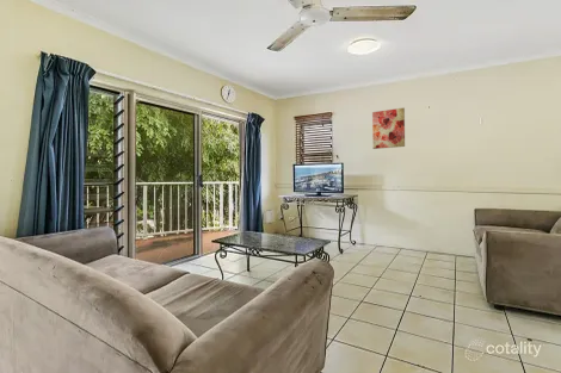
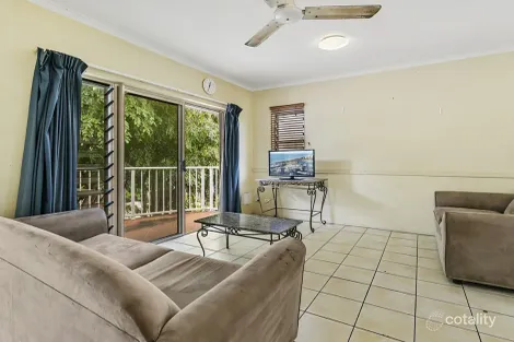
- wall art (388, 129)
